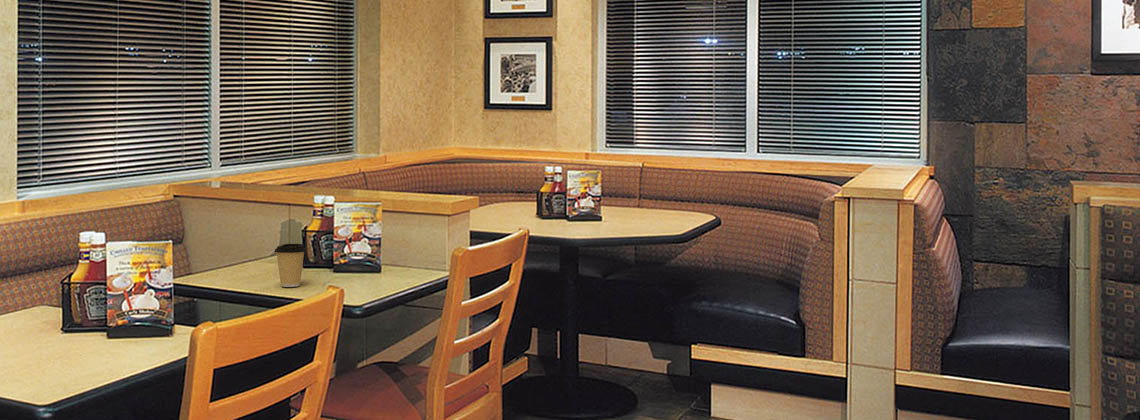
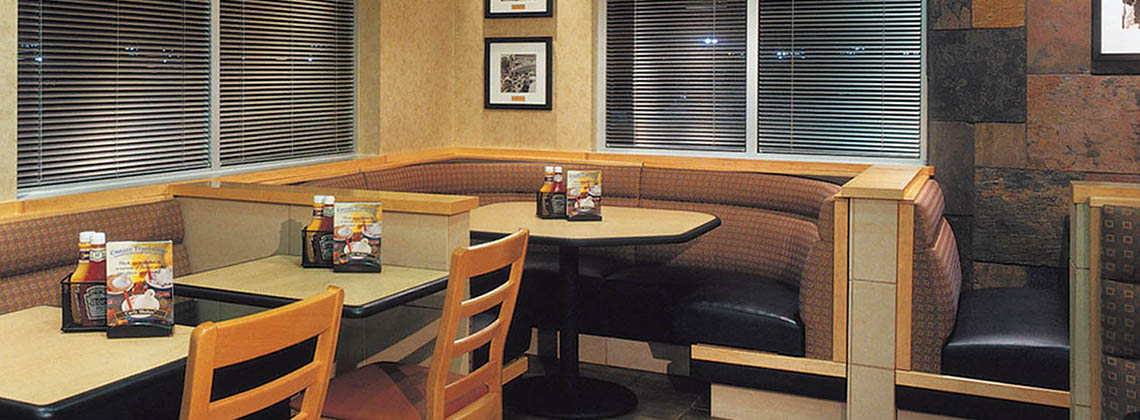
- coffee cup (290, 265)
